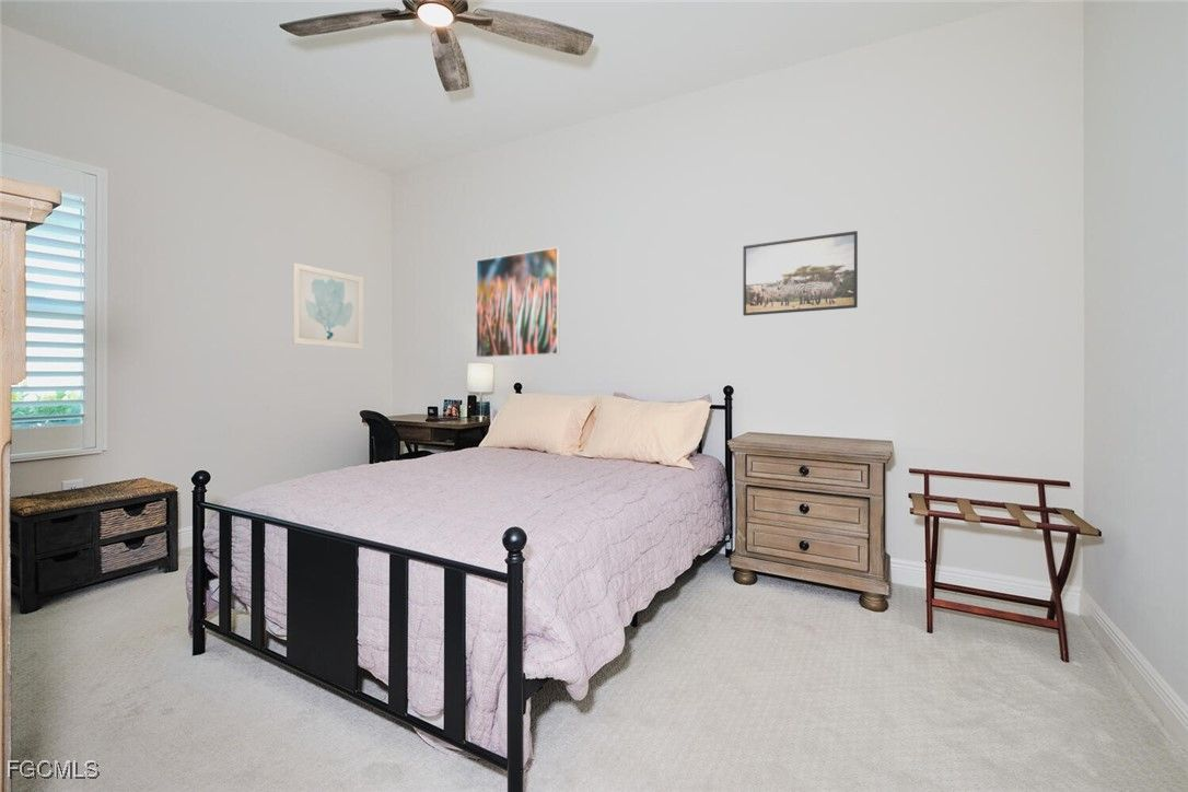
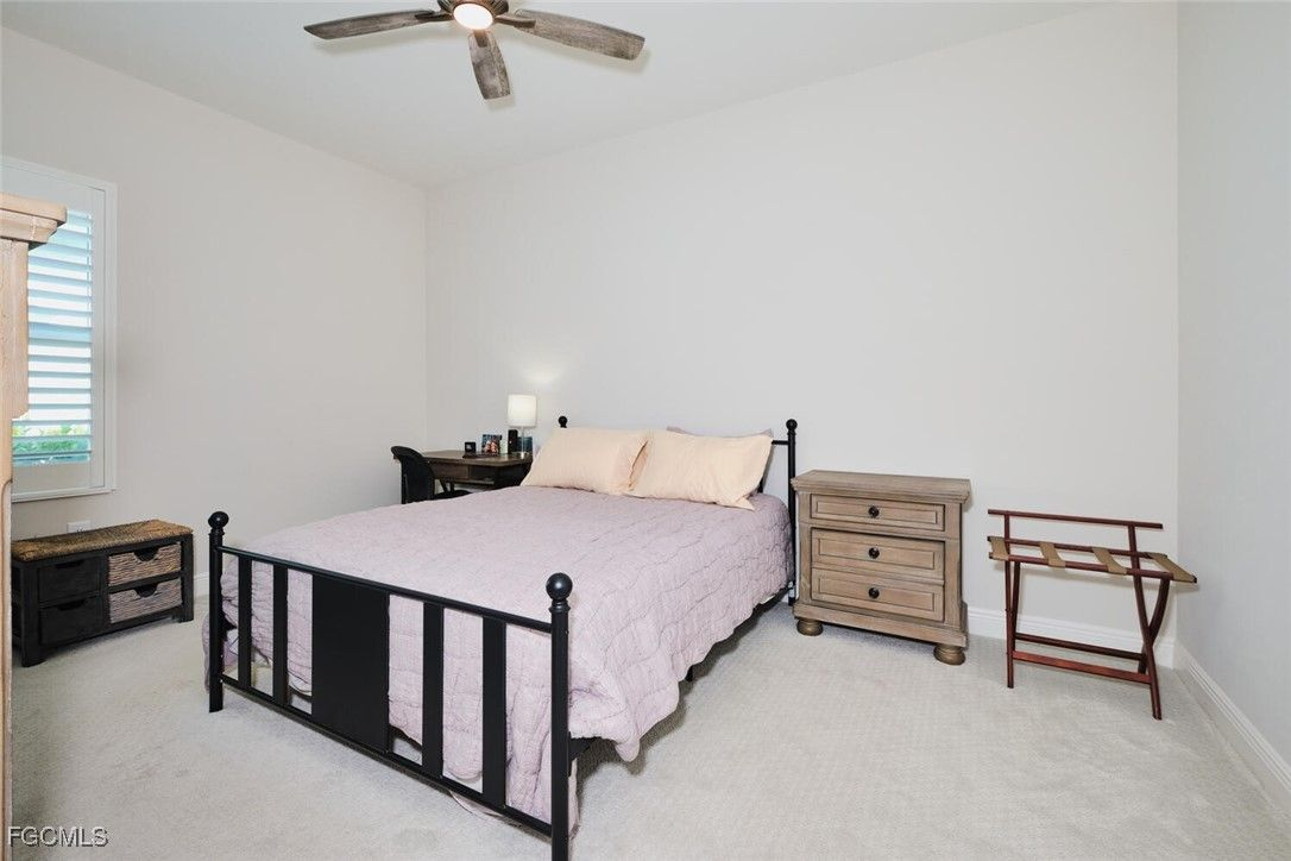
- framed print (797, 275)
- wall art (329, 308)
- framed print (515, 305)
